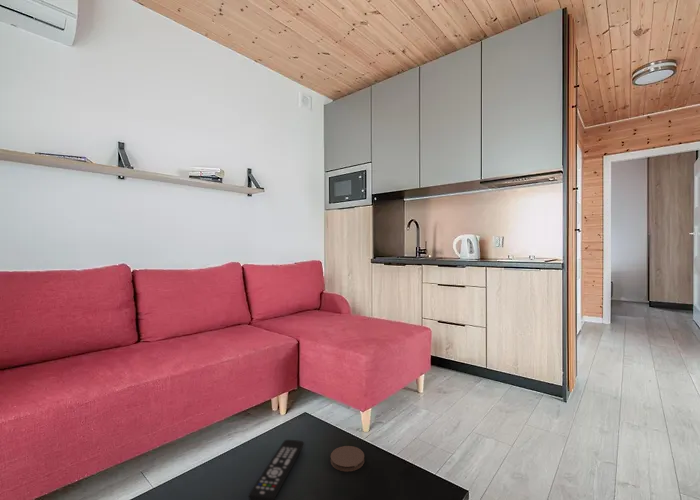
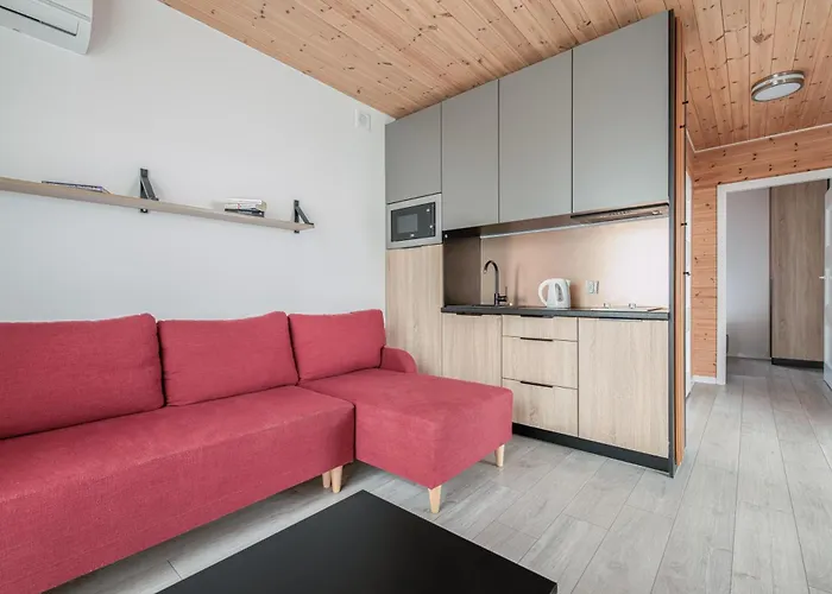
- remote control (279, 468)
- coaster (347, 458)
